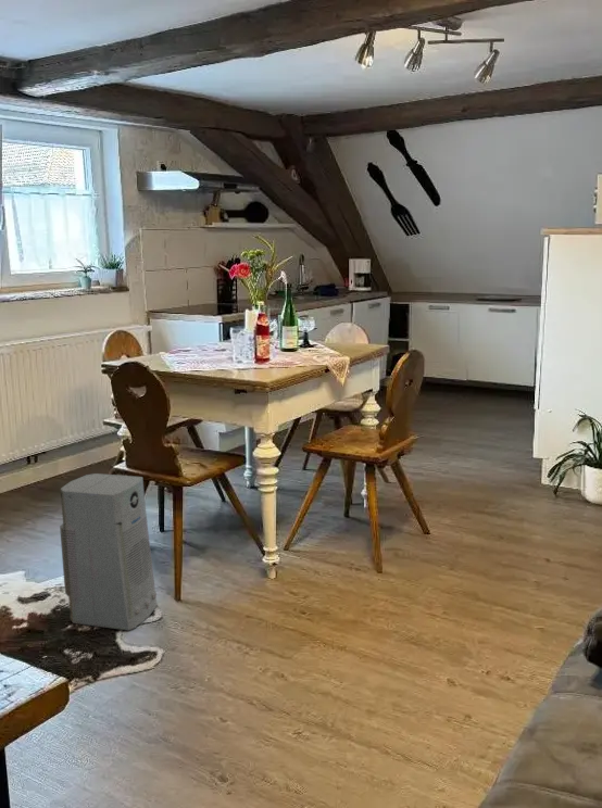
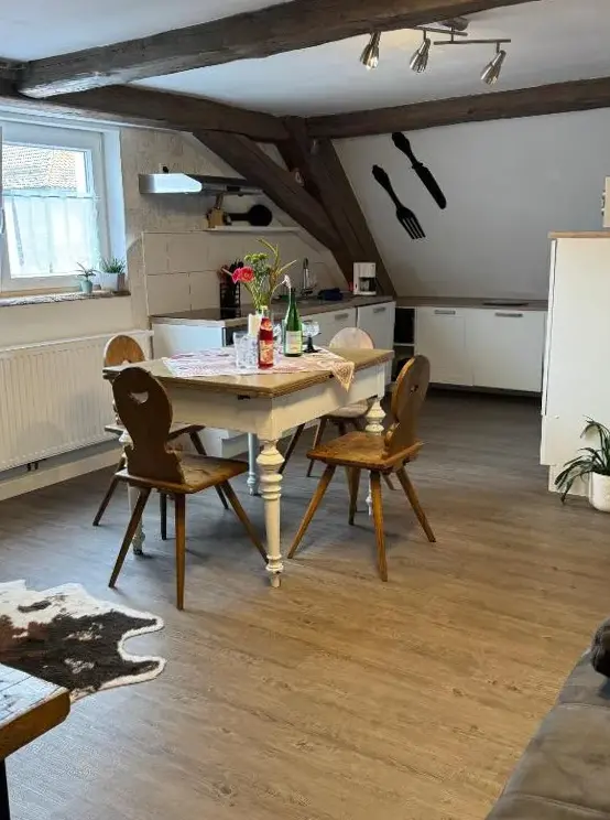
- air purifier (108, 548)
